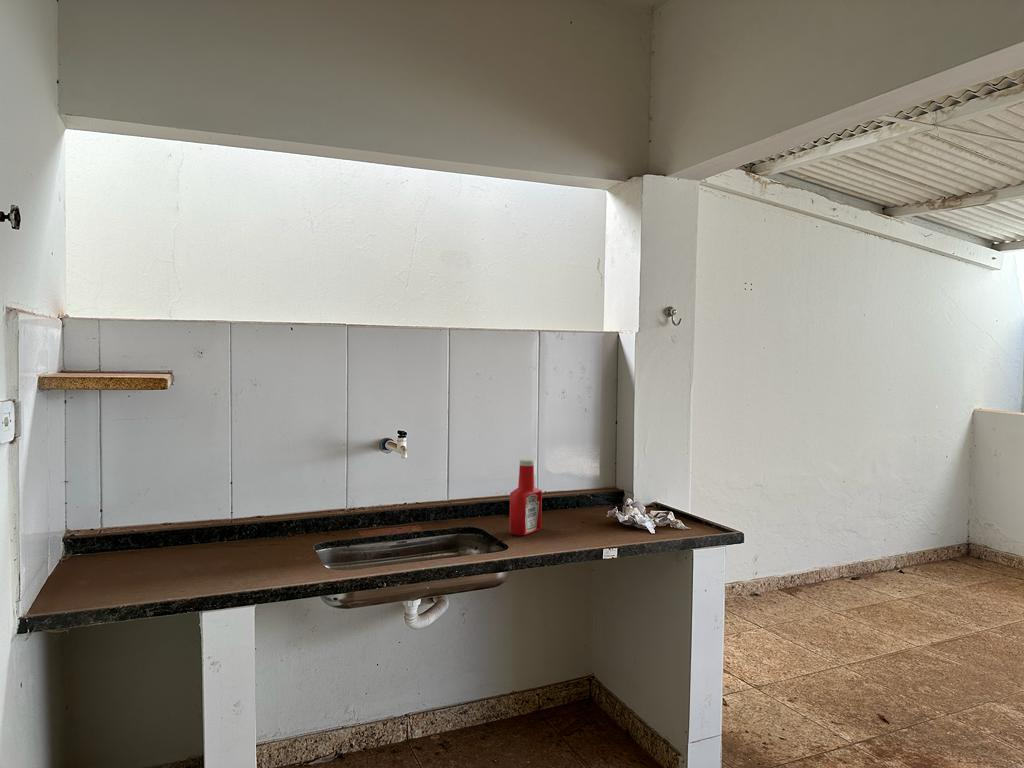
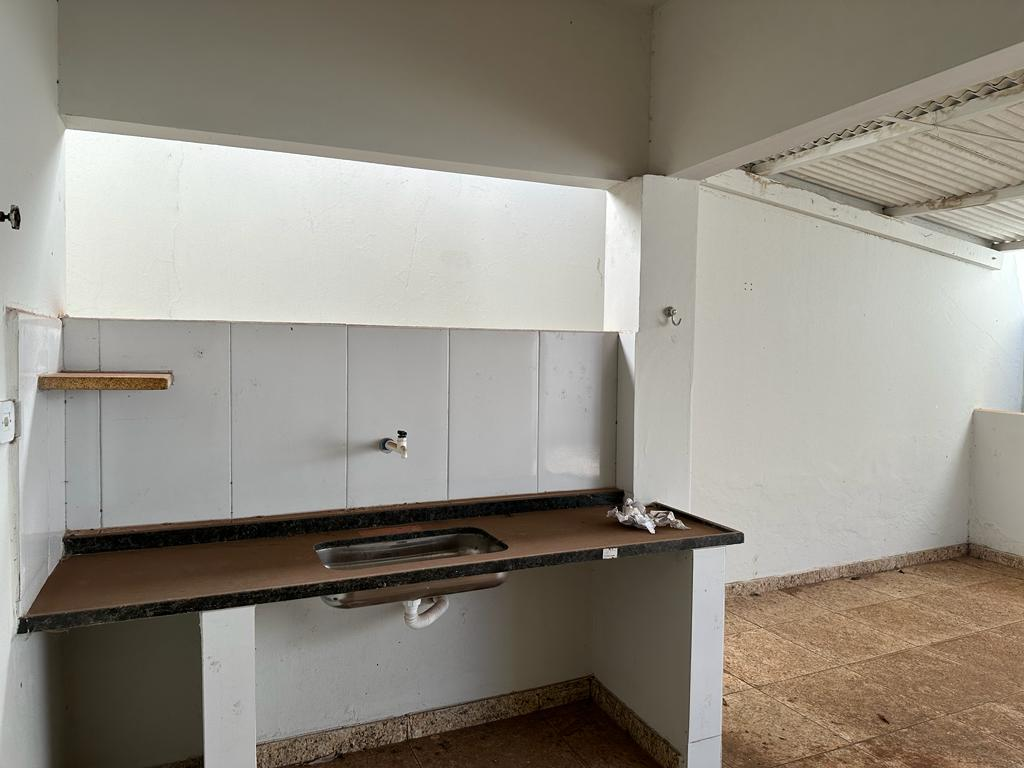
- soap bottle (526, 495)
